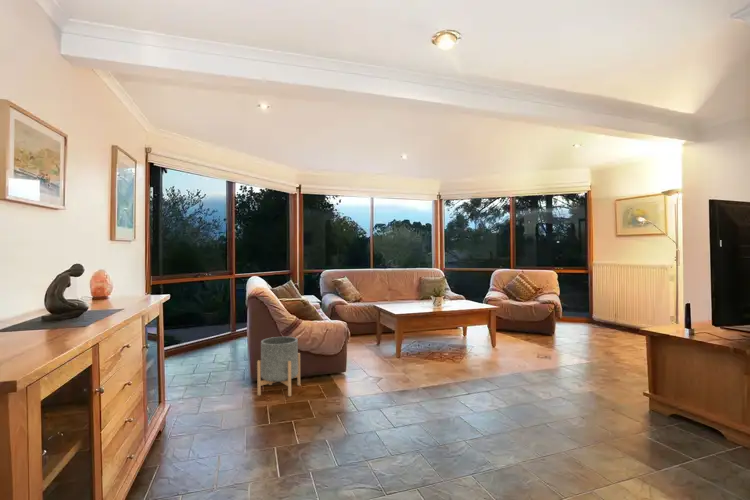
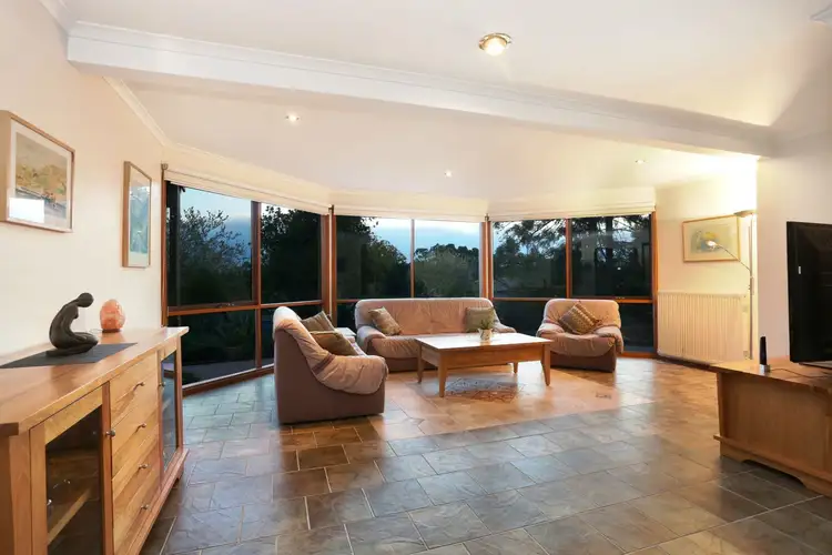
- planter (279, 365)
